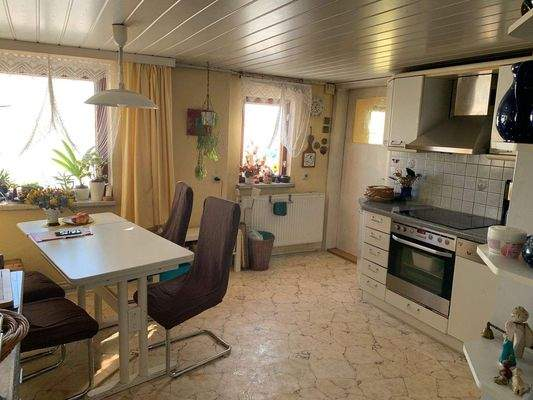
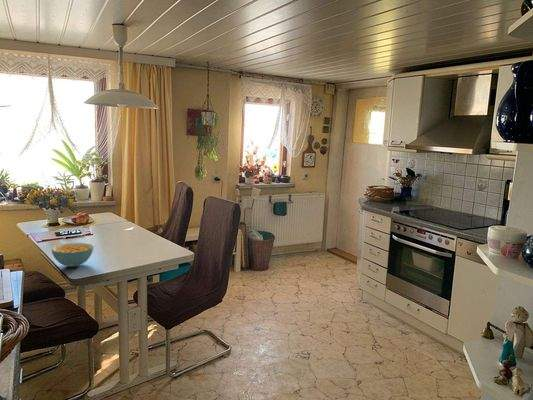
+ cereal bowl (73, 256)
